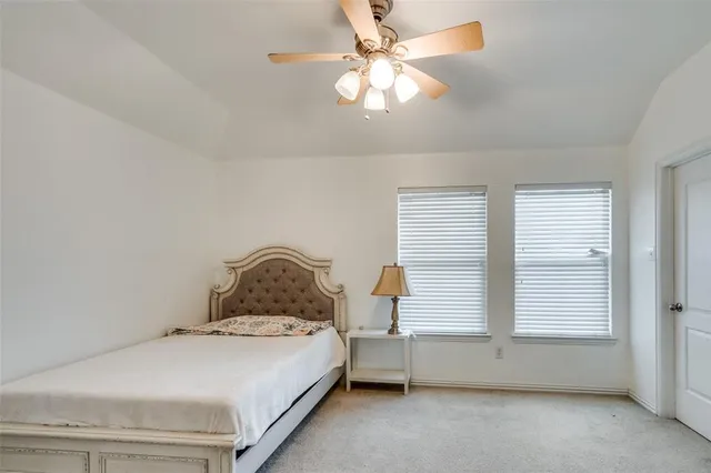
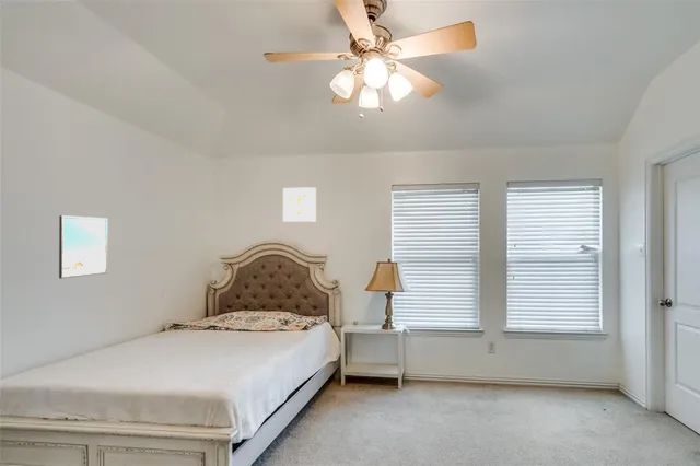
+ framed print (84, 246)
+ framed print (299, 205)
